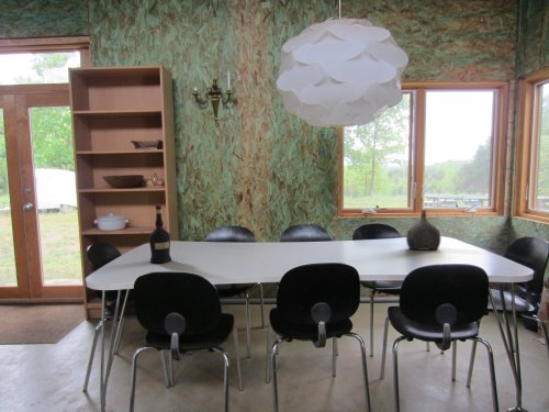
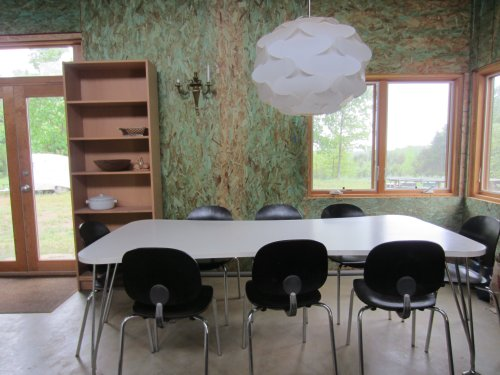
- water jug (423, 229)
- liquor (159, 233)
